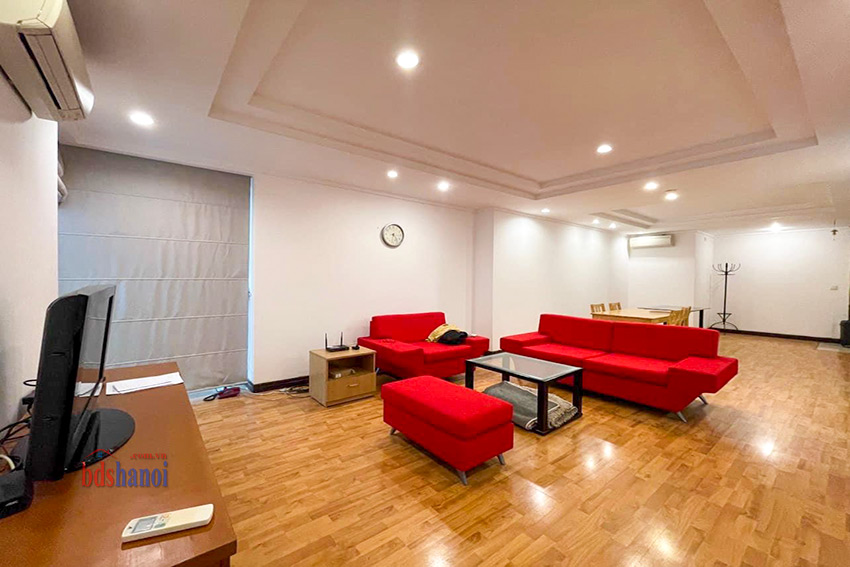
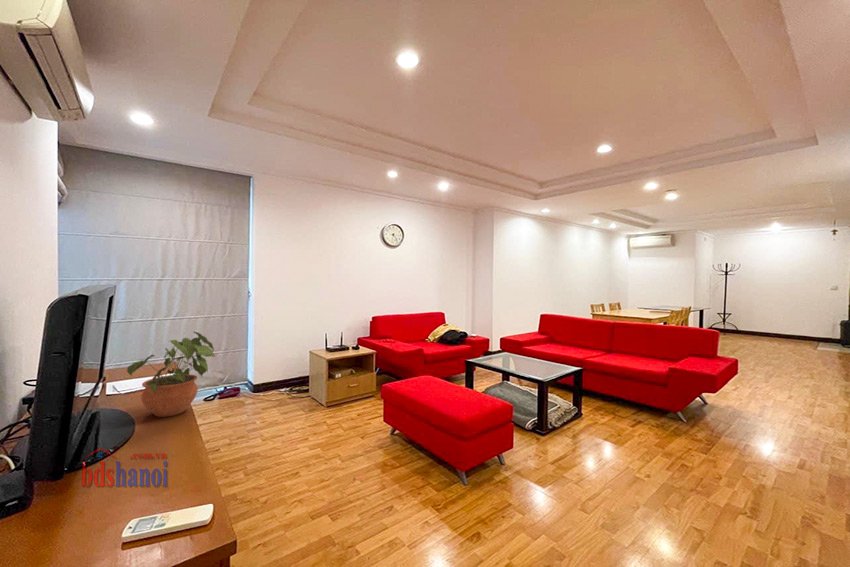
+ potted plant (181, 371)
